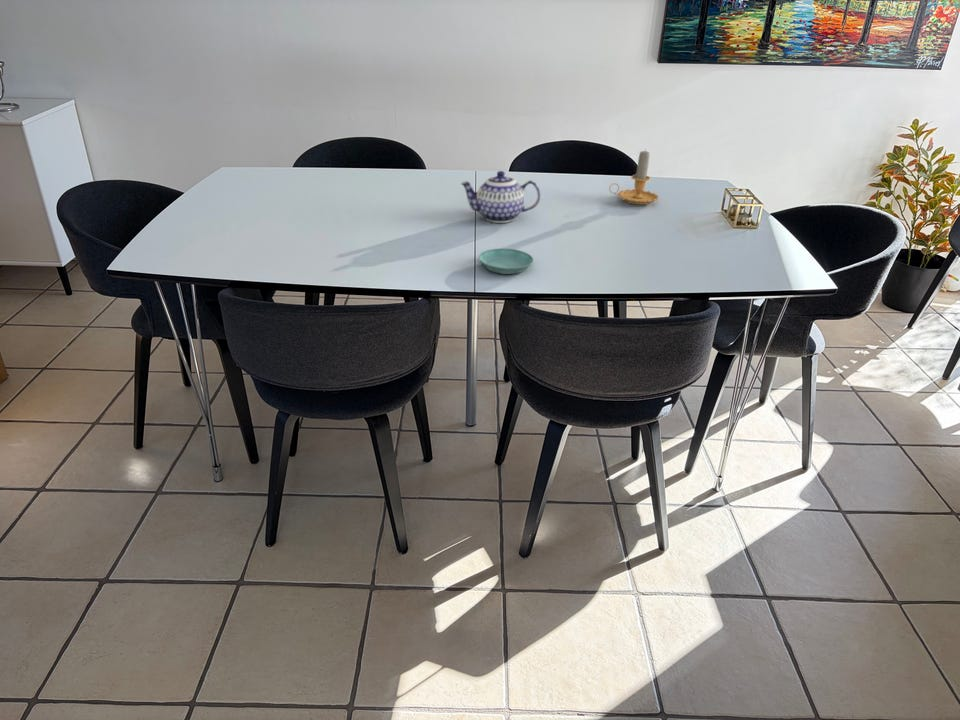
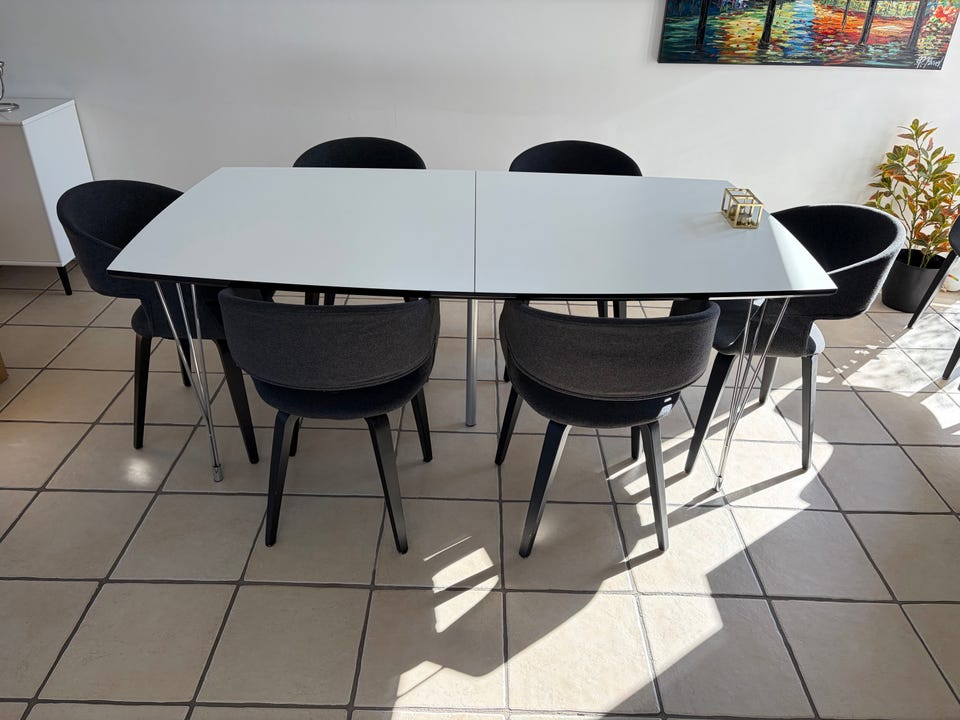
- teapot (500, 195)
- saucer (505, 262)
- candle (636, 175)
